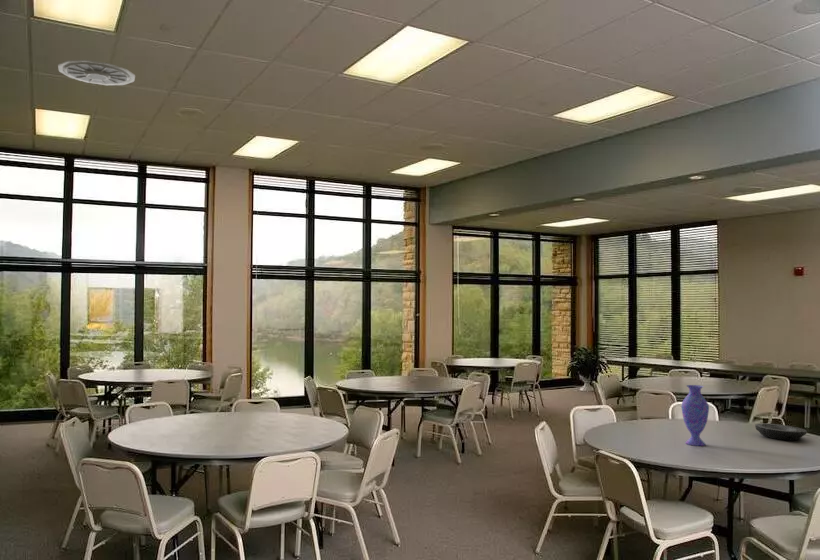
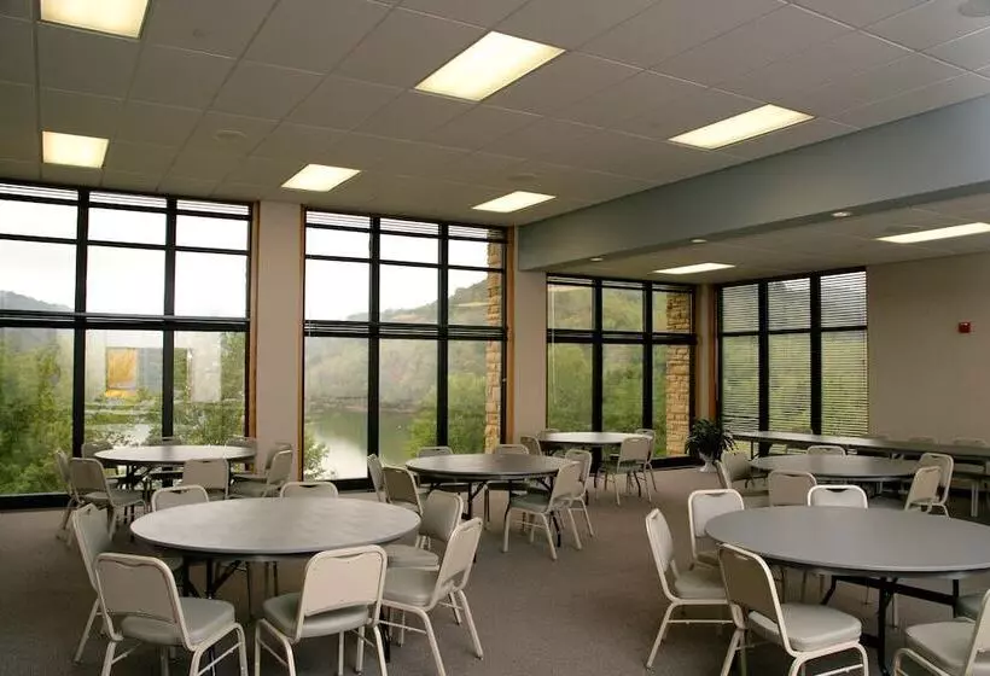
- vase (695, 415)
- ceiling vent (97, 74)
- plate (780, 432)
